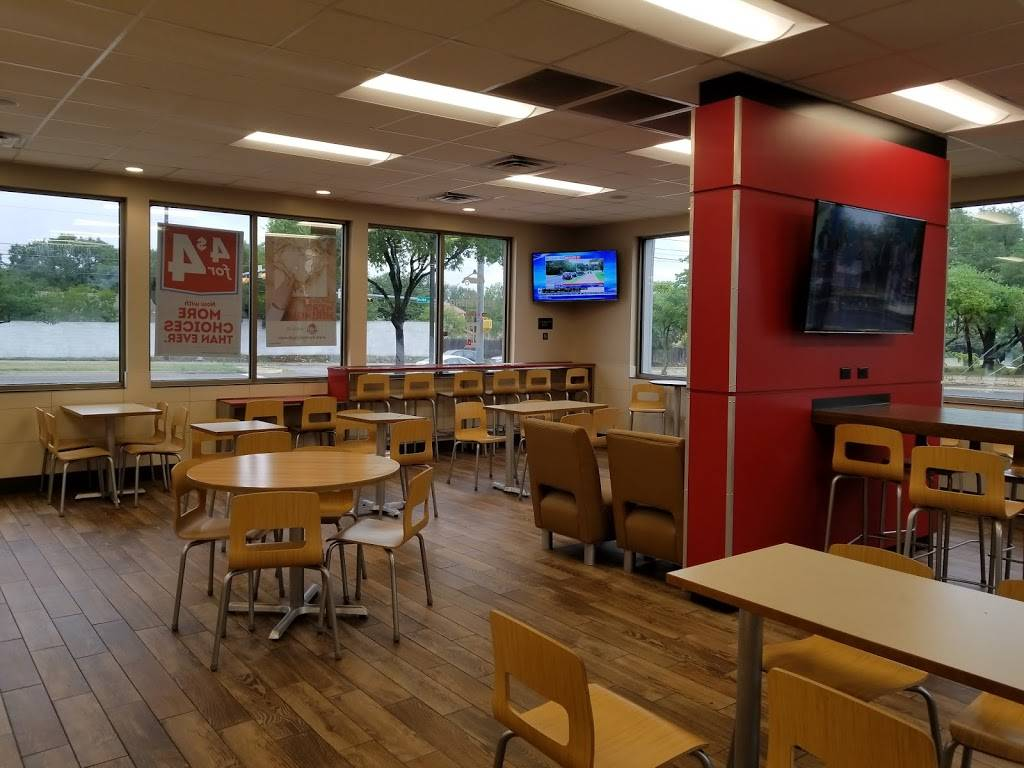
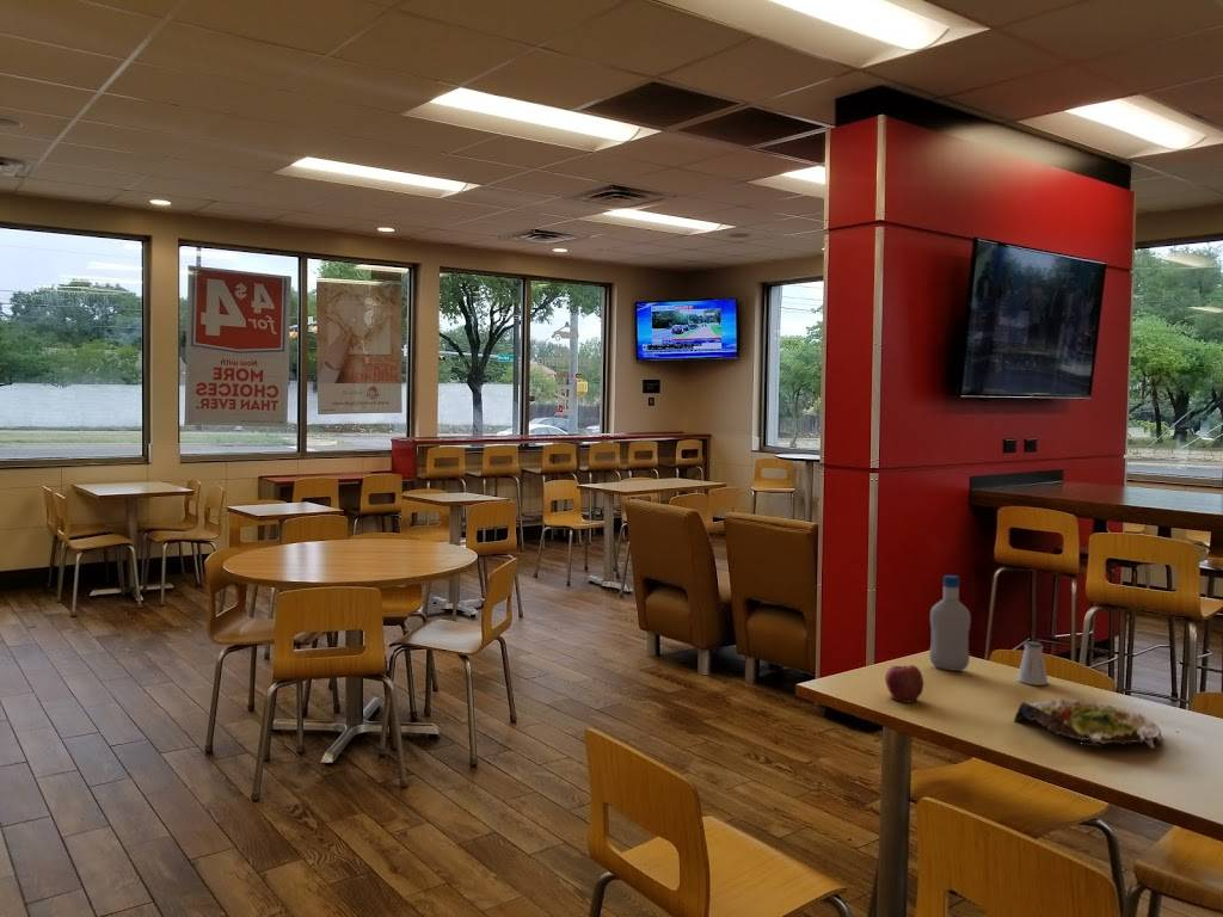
+ apple (903, 682)
+ salad plate (1089, 718)
+ bottle (949, 622)
+ saltshaker (1032, 661)
